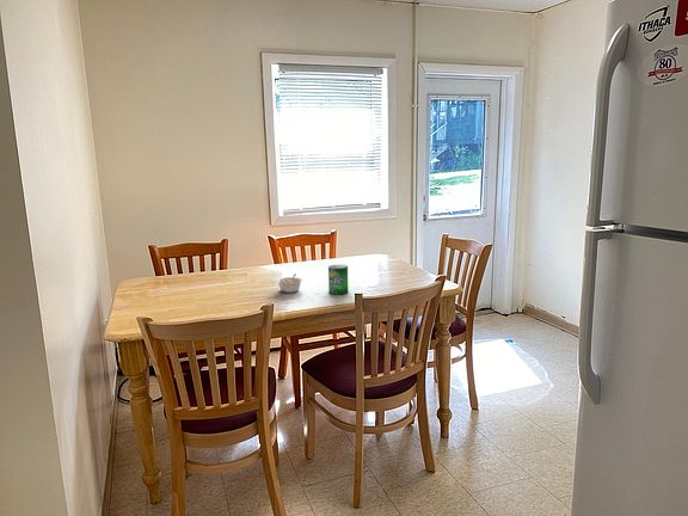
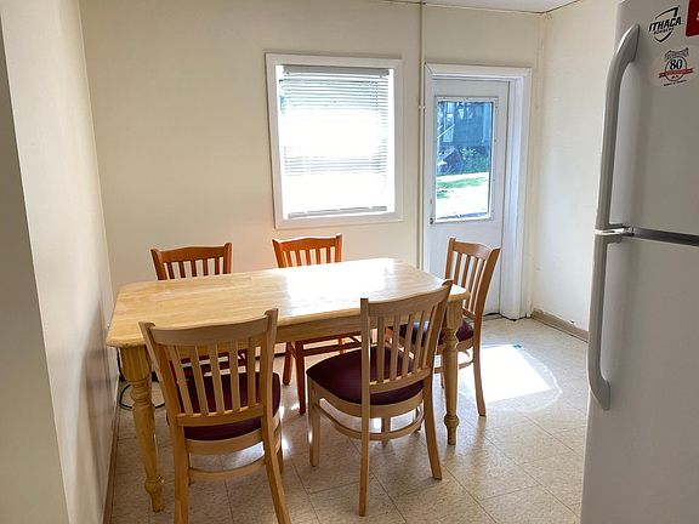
- beverage can (338, 278)
- legume (289, 283)
